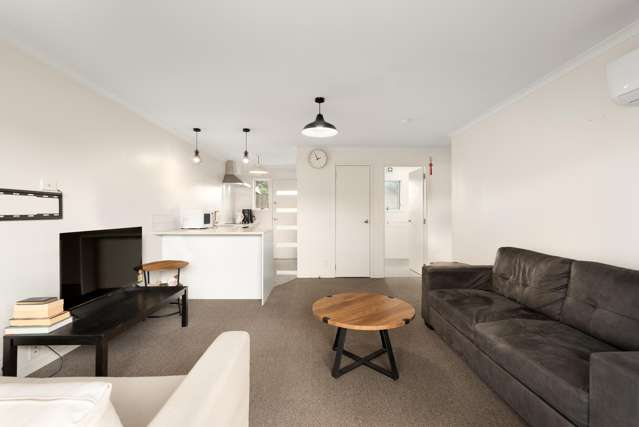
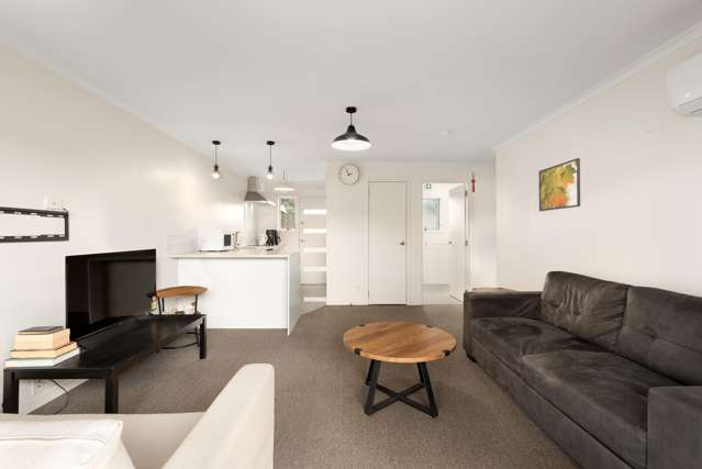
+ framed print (557, 187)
